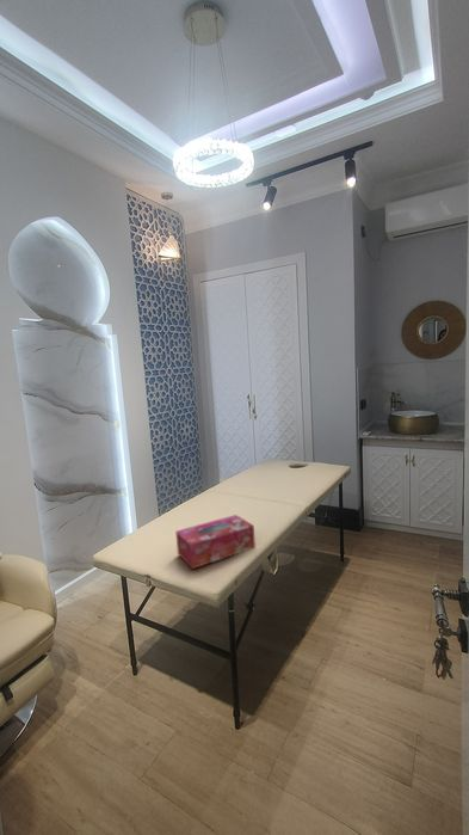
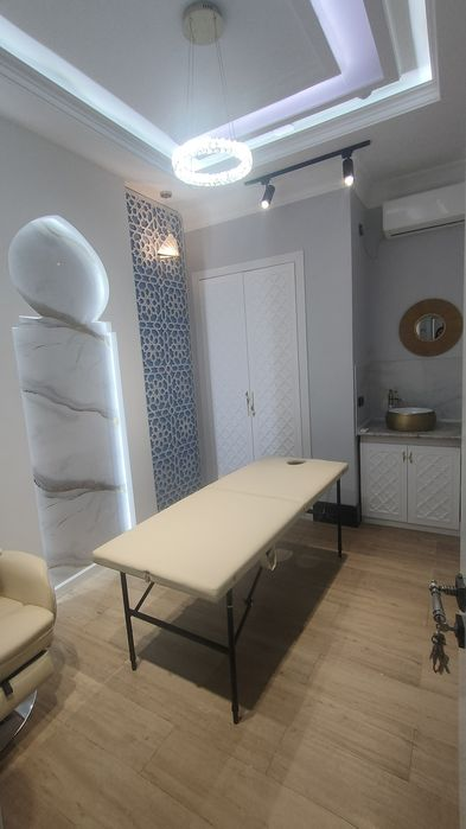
- tissue box (215, 539)
